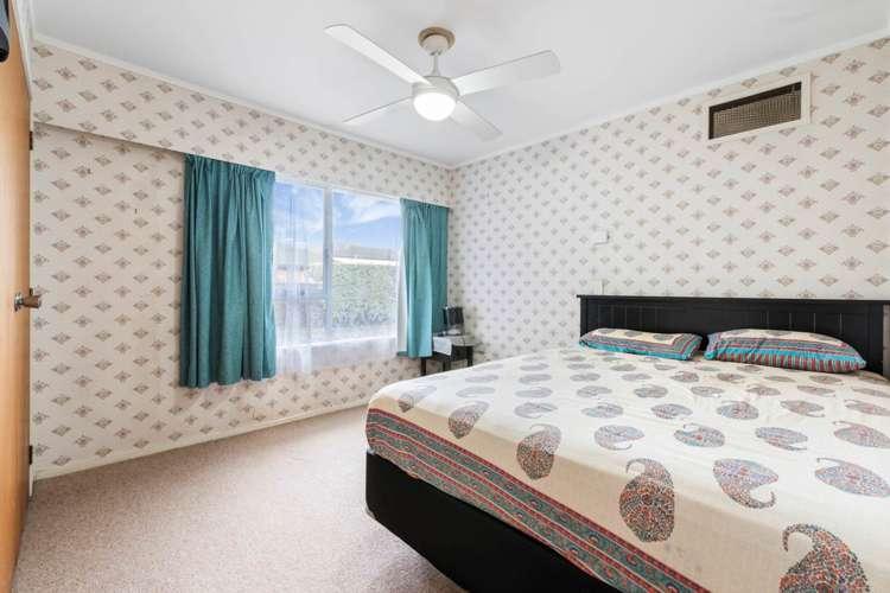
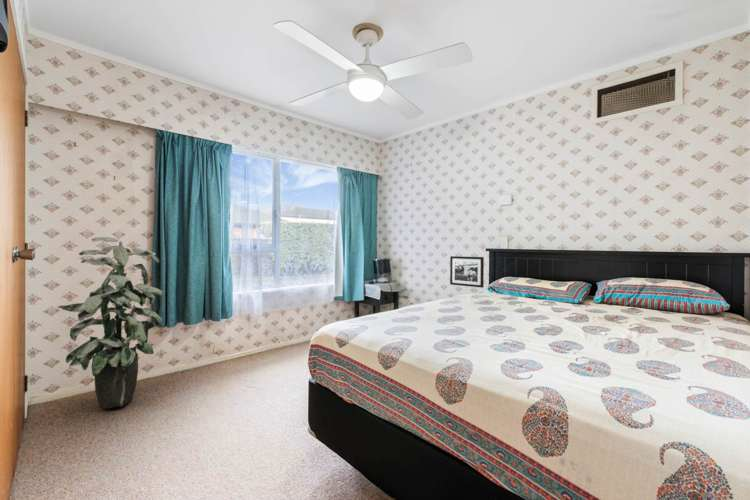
+ indoor plant (113, 320)
+ picture frame (466, 271)
